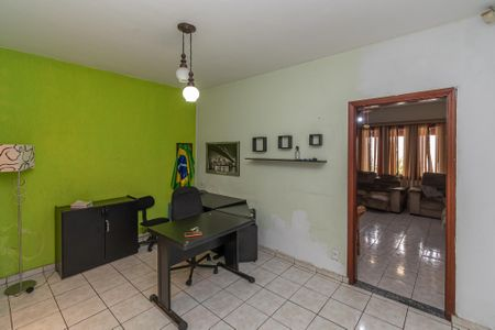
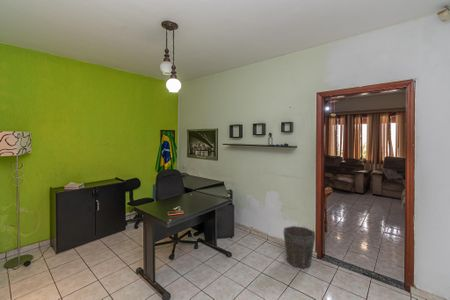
+ waste bin (298, 246)
